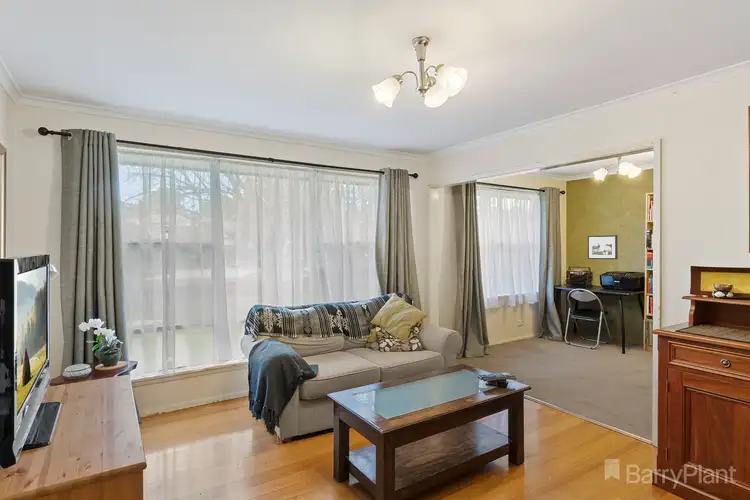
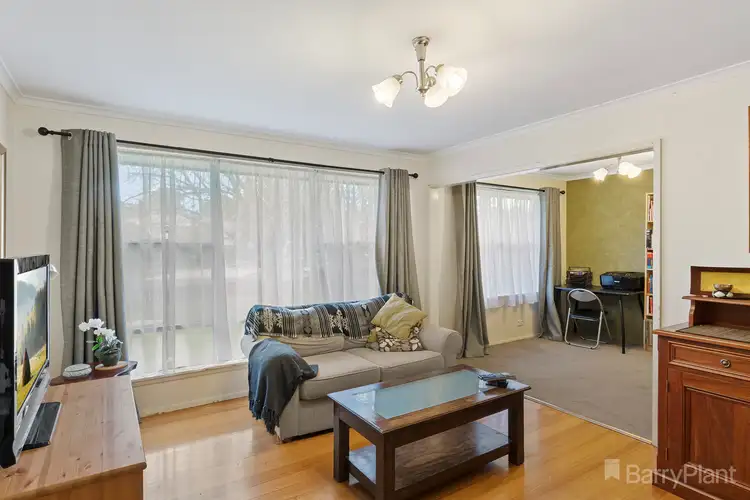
- picture frame (602, 247)
